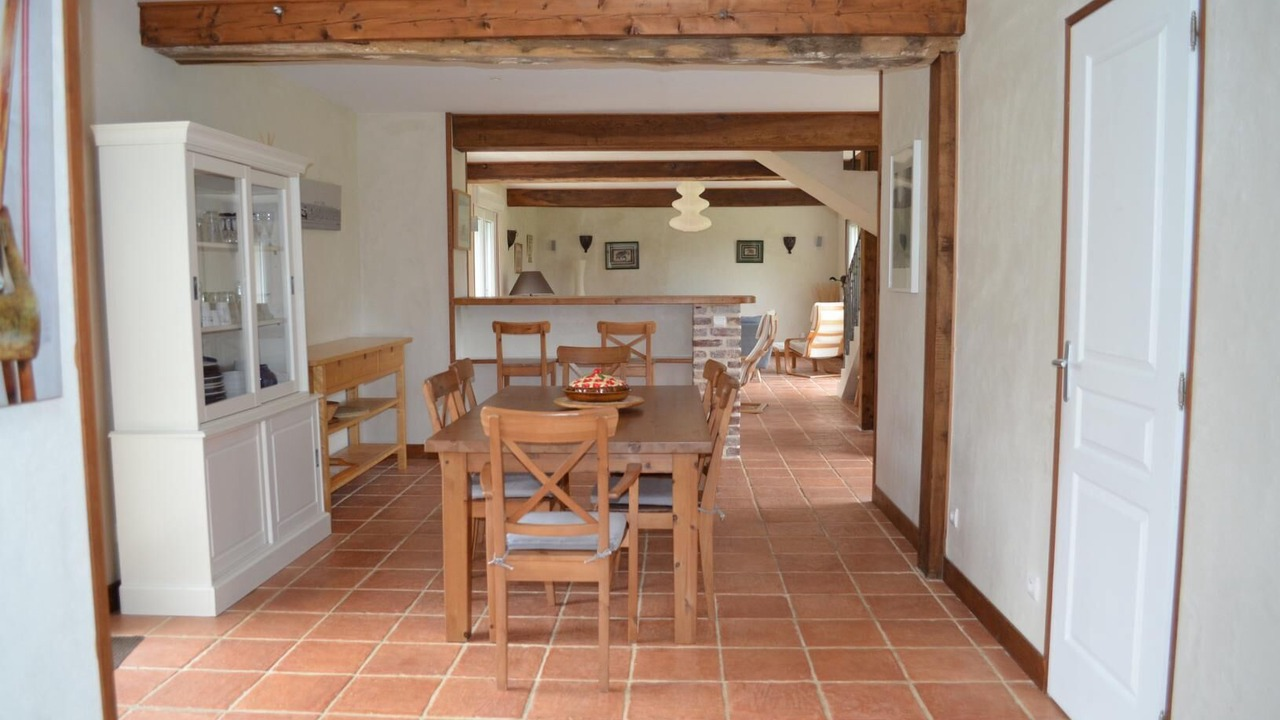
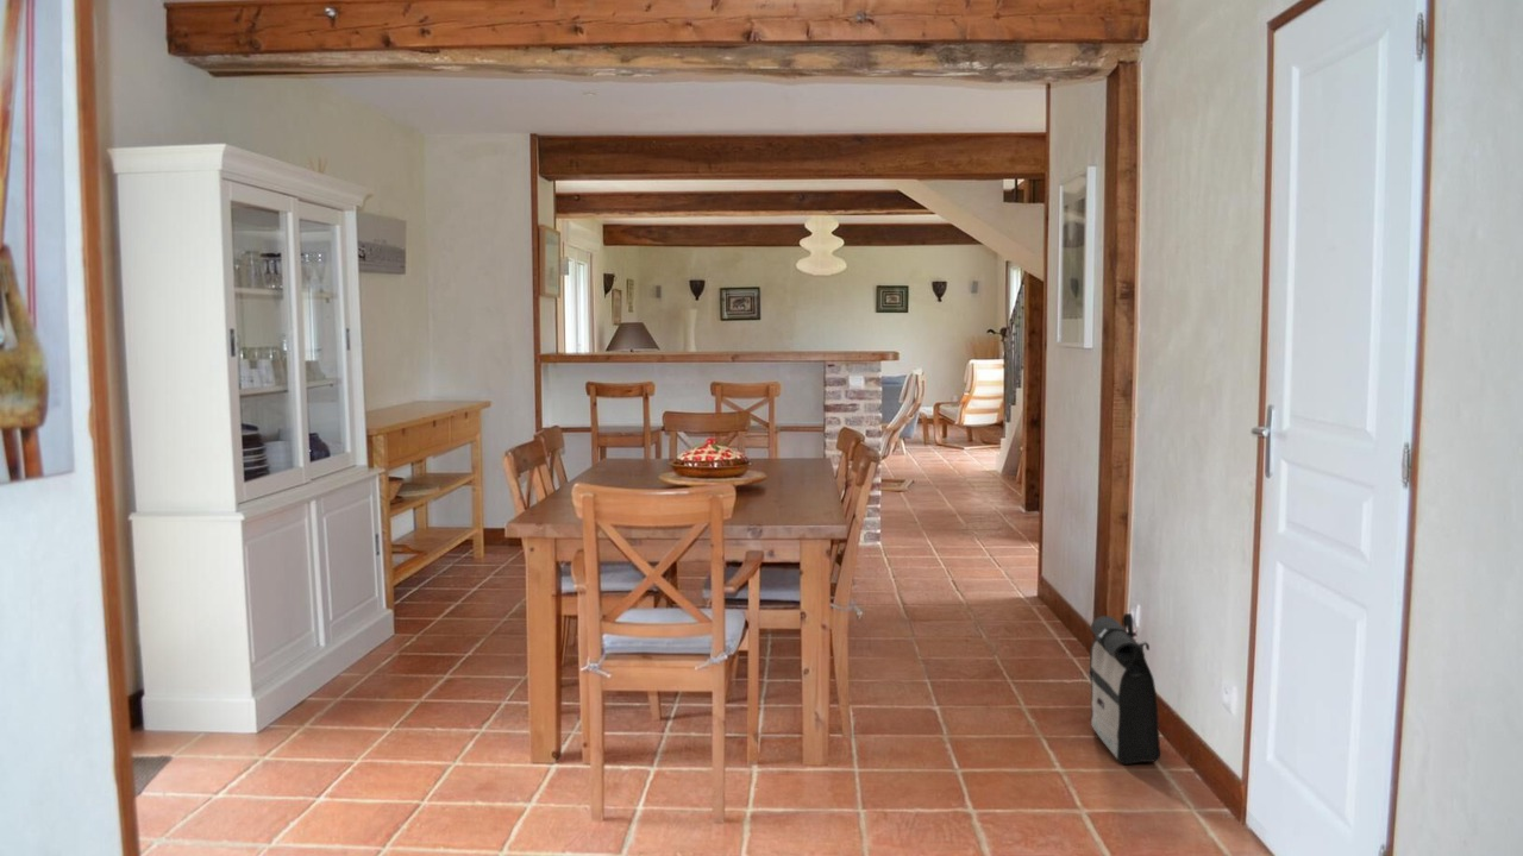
+ backpack (1122, 680)
